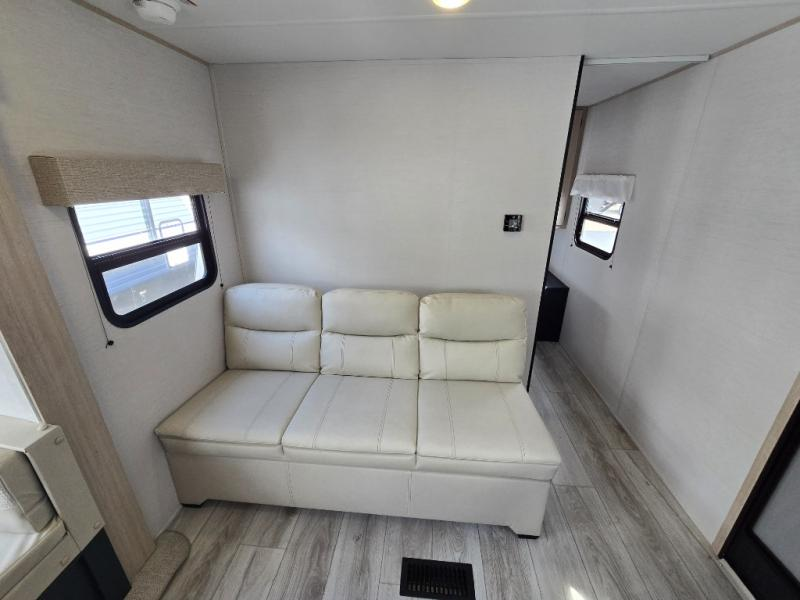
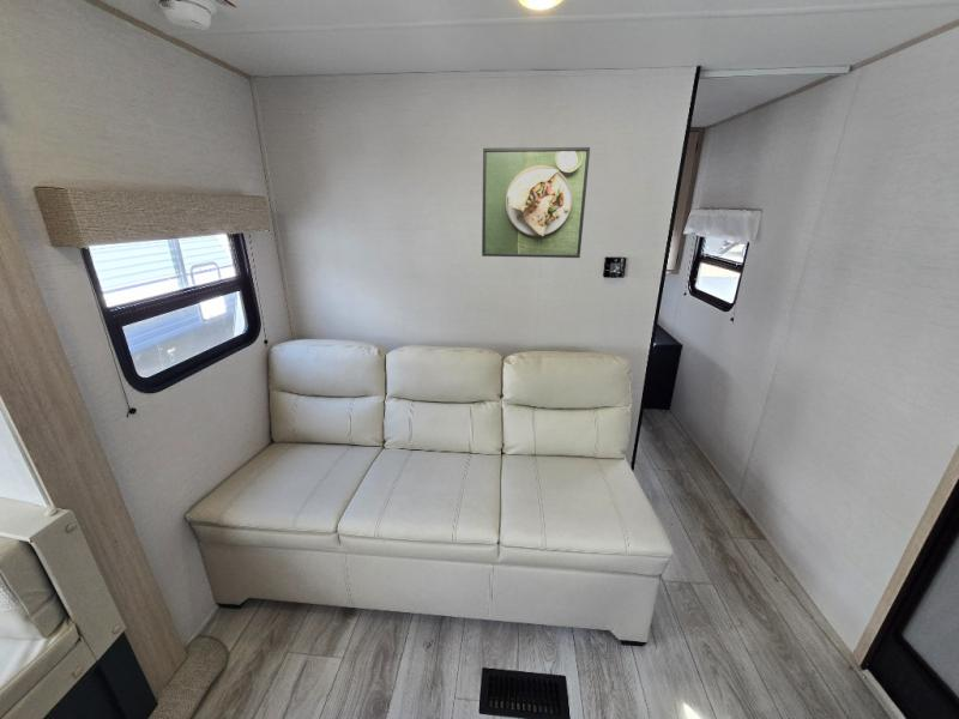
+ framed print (532, 204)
